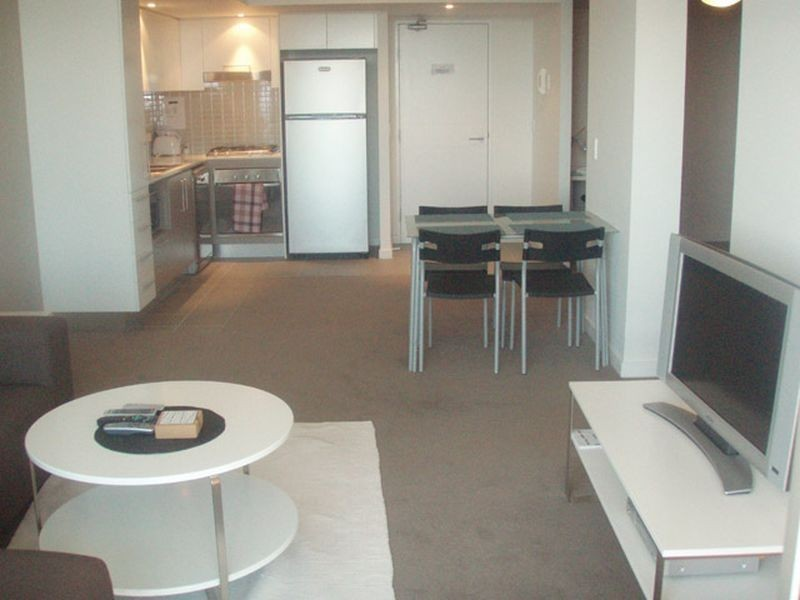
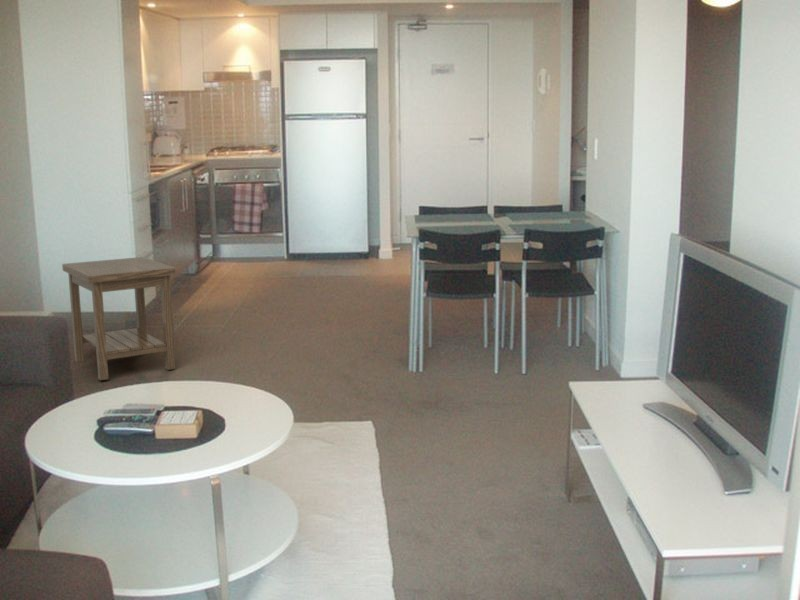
+ side table (121, 330)
